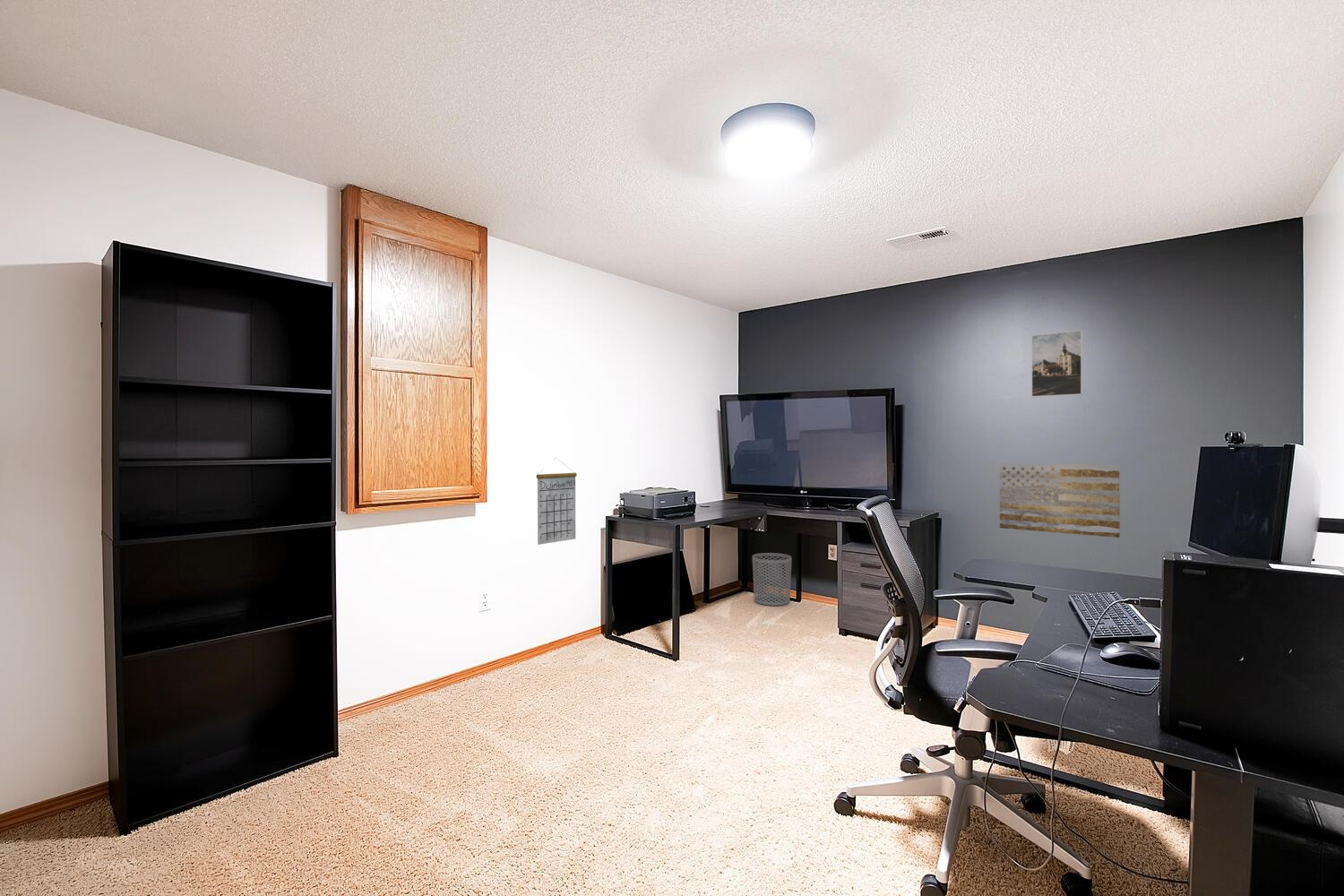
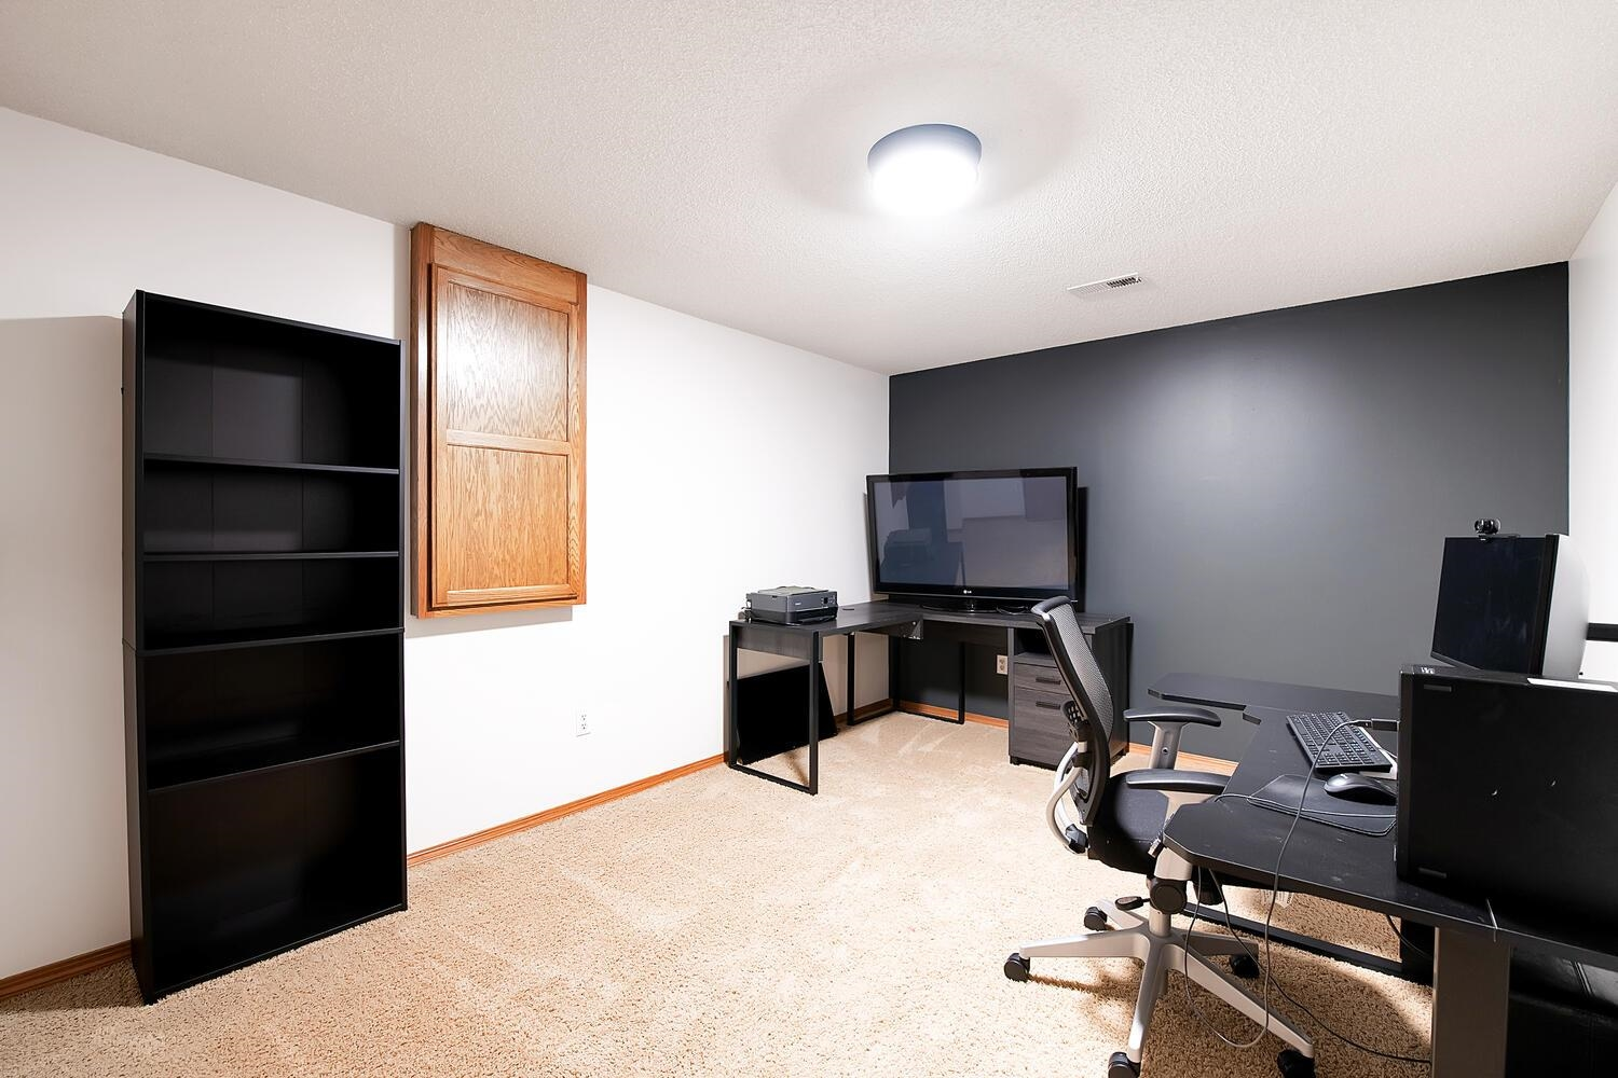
- calendar (556, 499)
- waste bin (771, 579)
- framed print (1056, 364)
- wall art (1056, 498)
